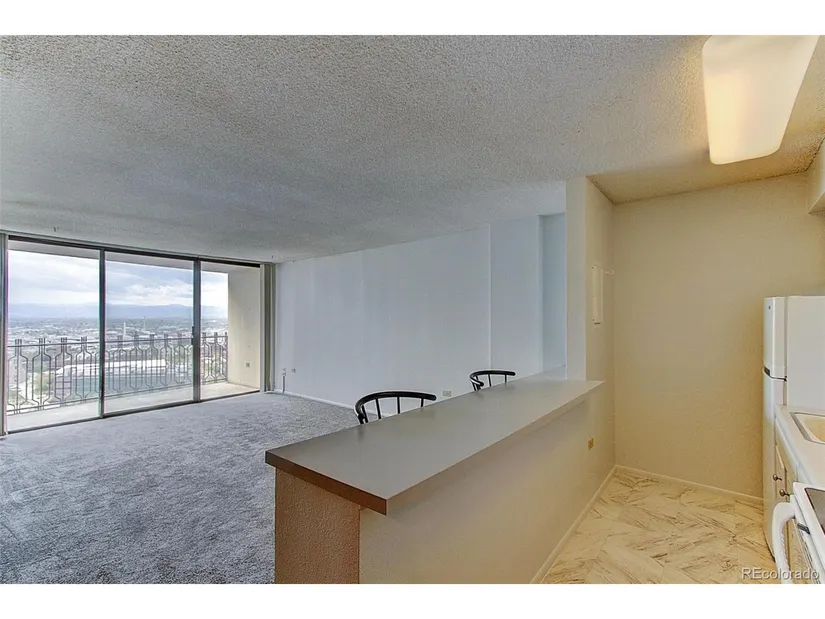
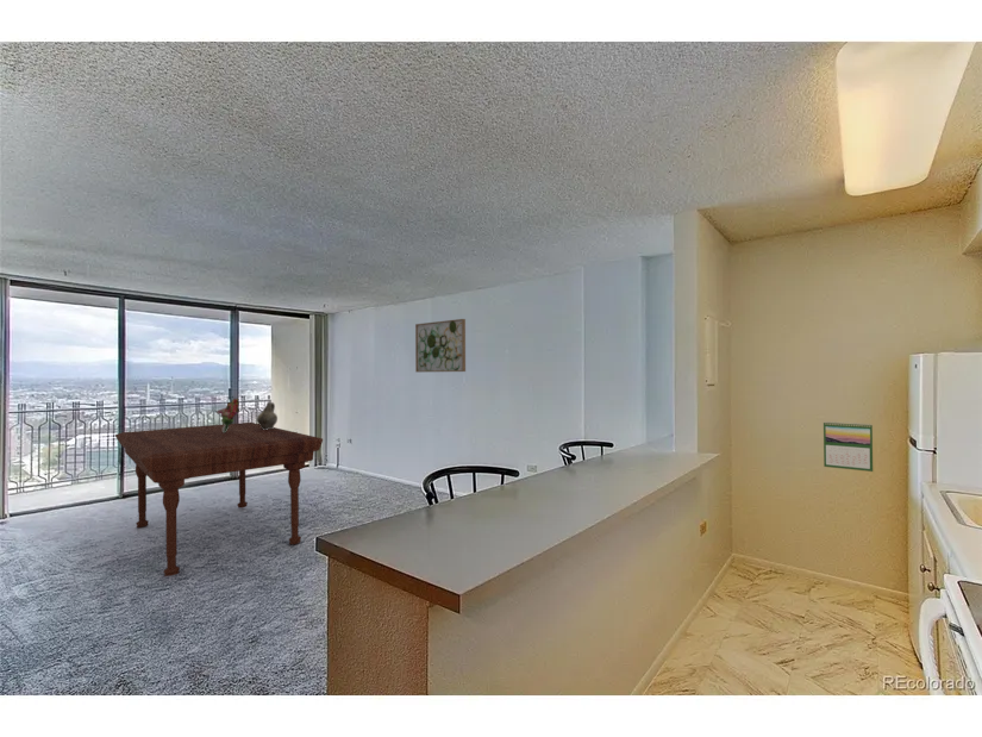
+ dining table (213, 474)
+ bouquet (227, 414)
+ ceramic jug (267, 416)
+ wall art (438, 346)
+ calendar (847, 444)
